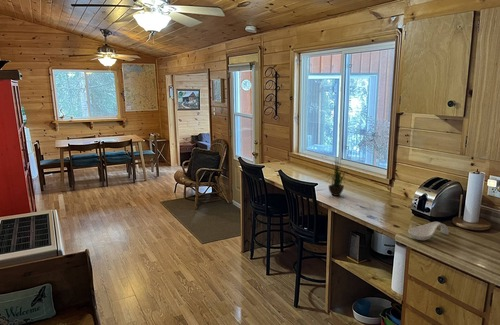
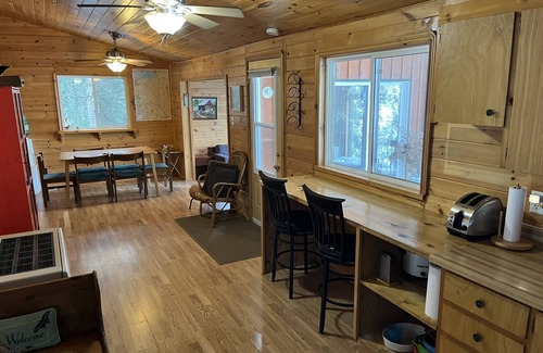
- potted plant (338, 172)
- spoon rest (429, 230)
